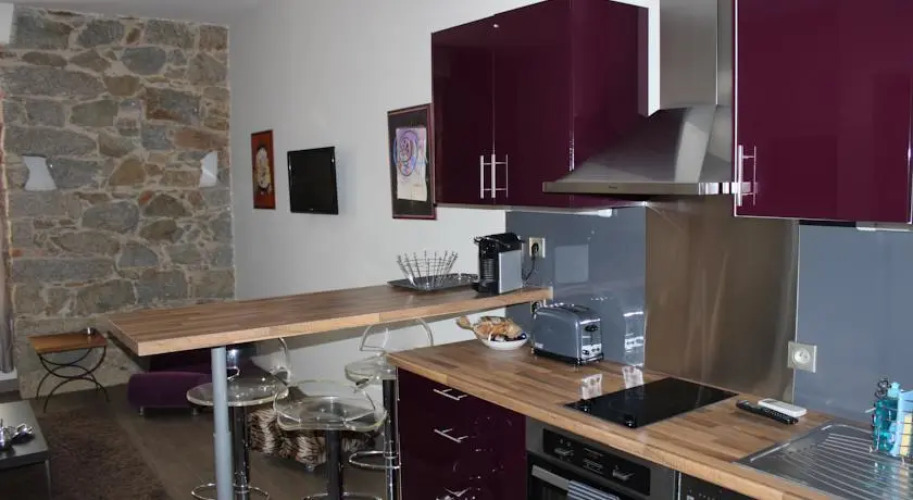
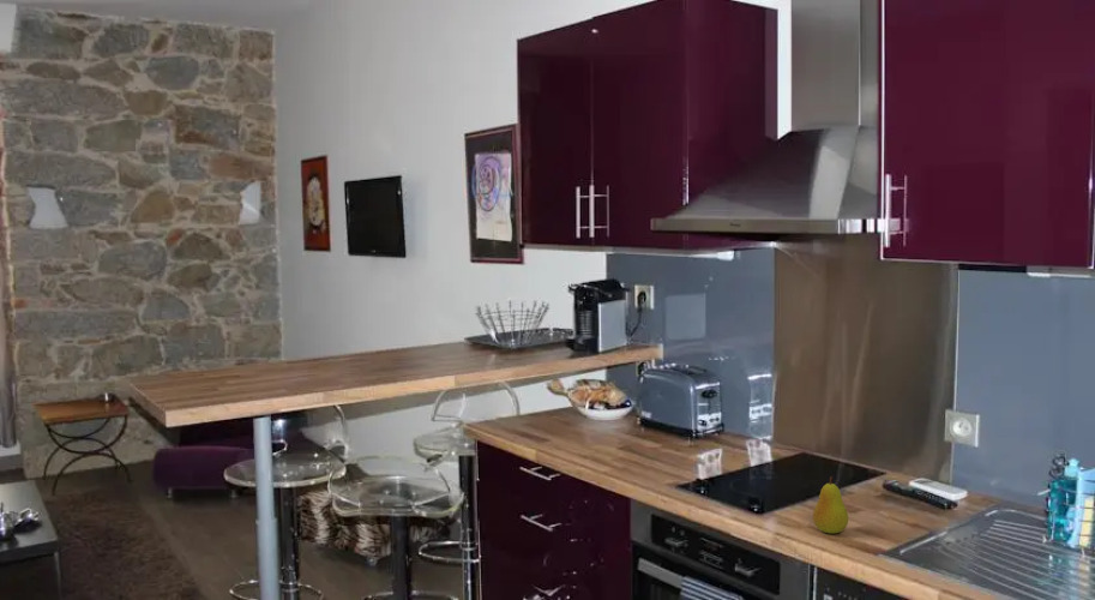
+ fruit (830, 503)
